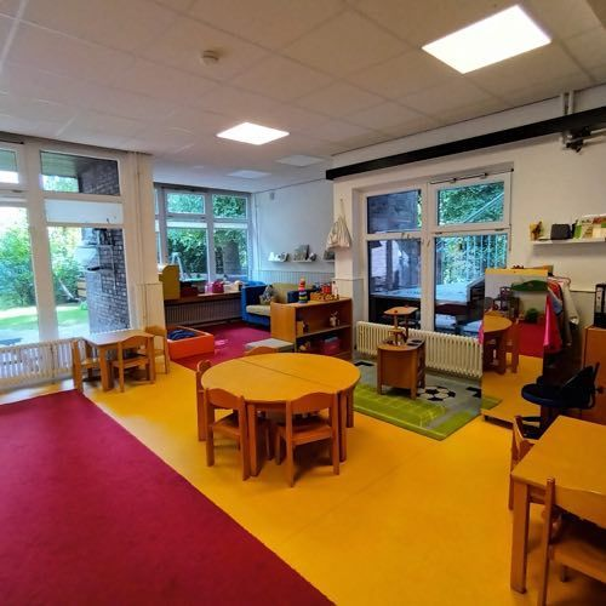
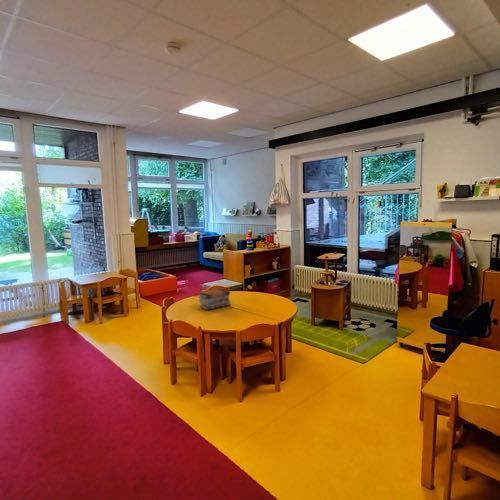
+ book stack (214, 299)
